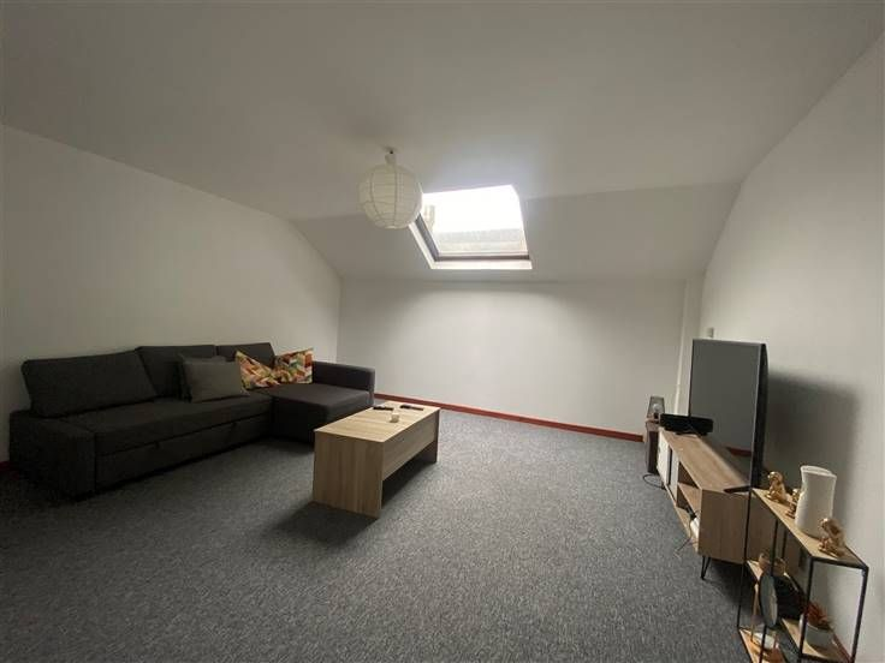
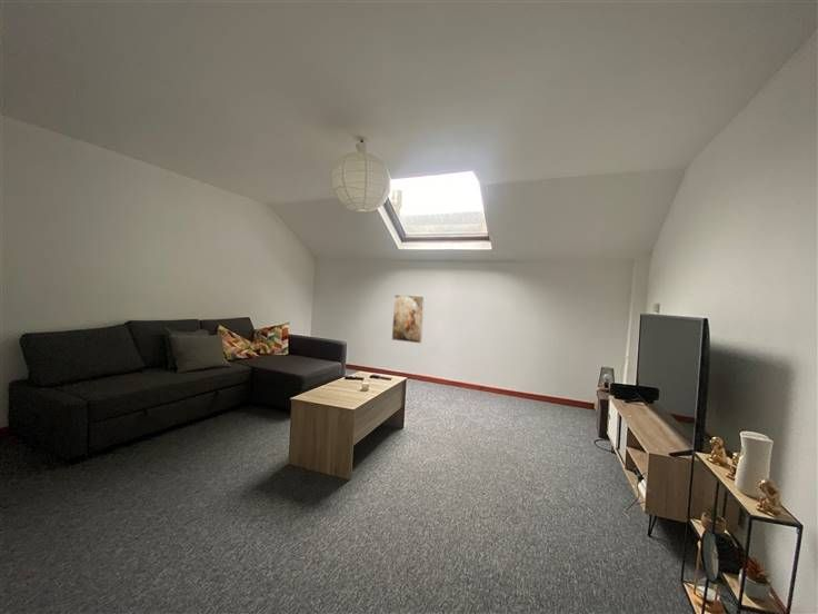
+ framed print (407, 318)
